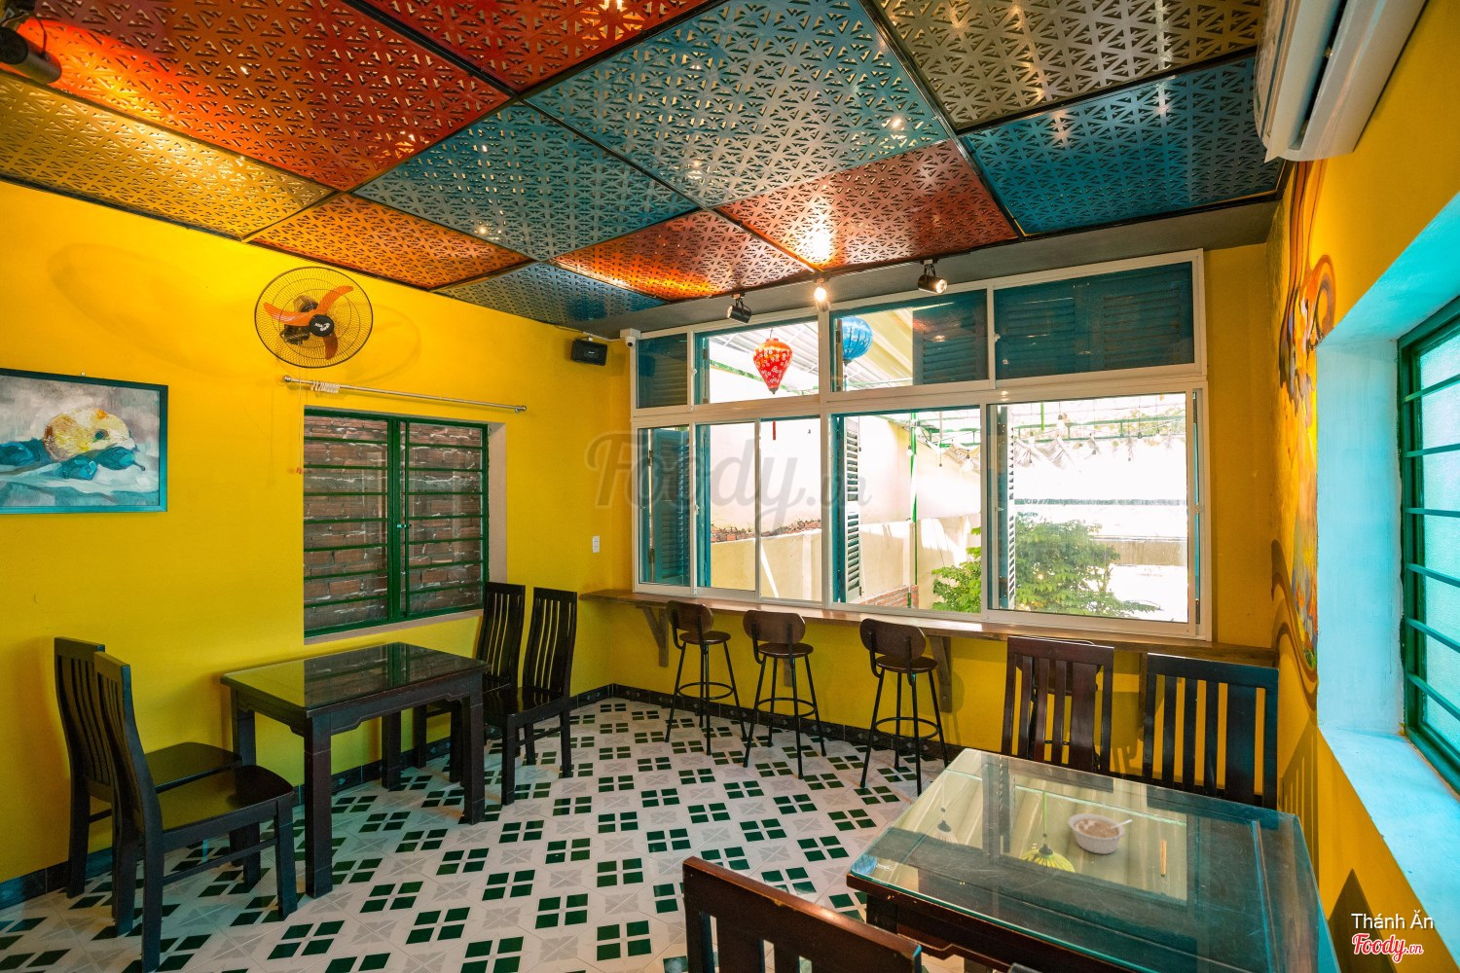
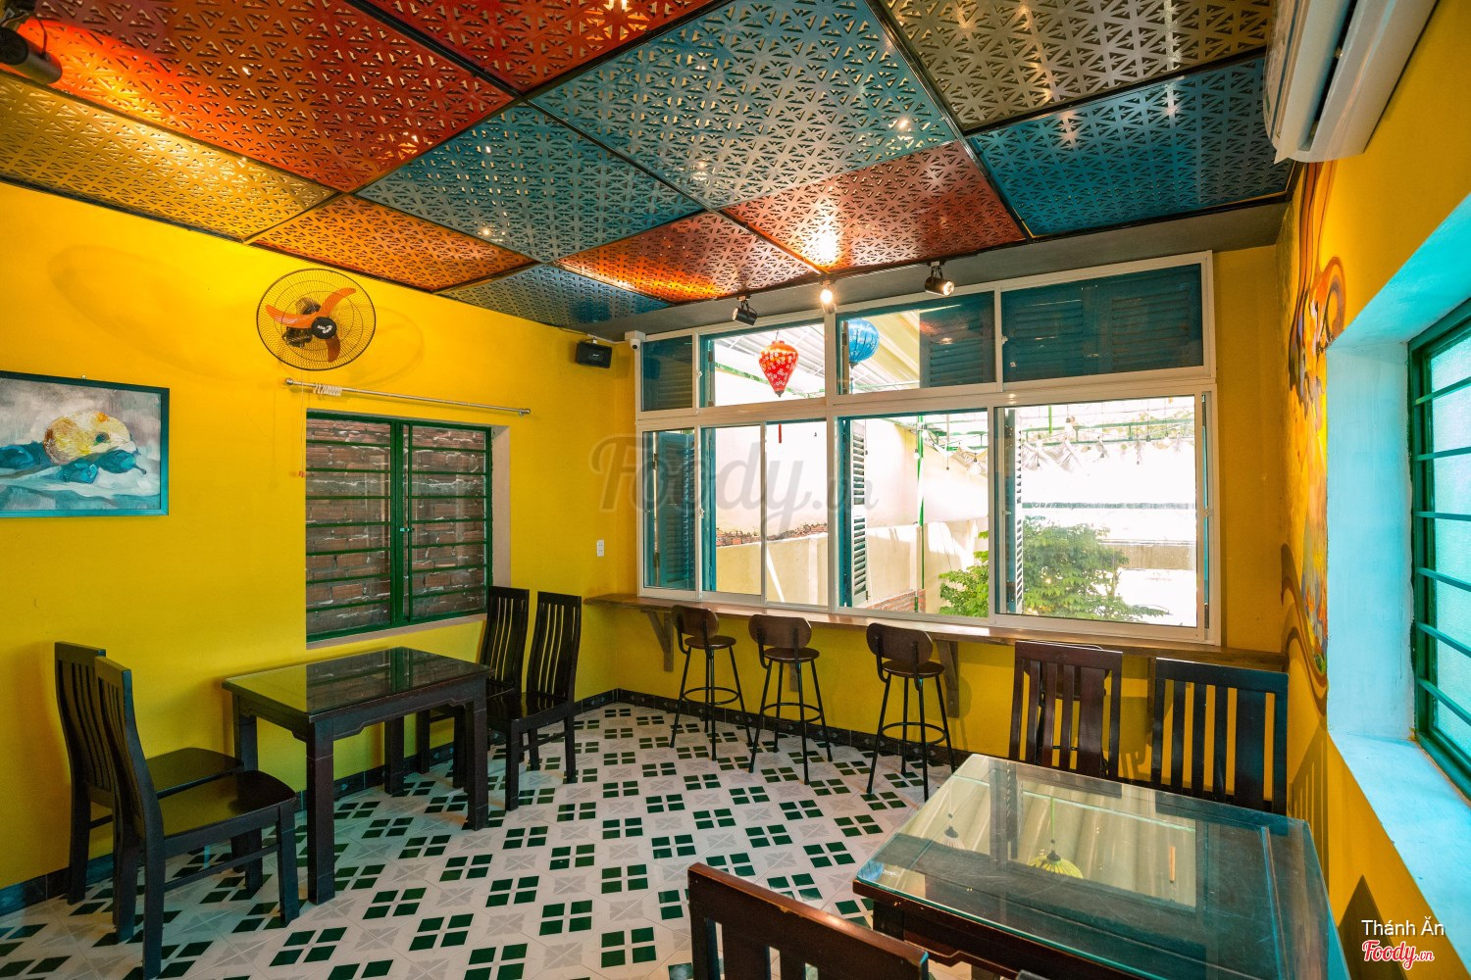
- legume (1097, 832)
